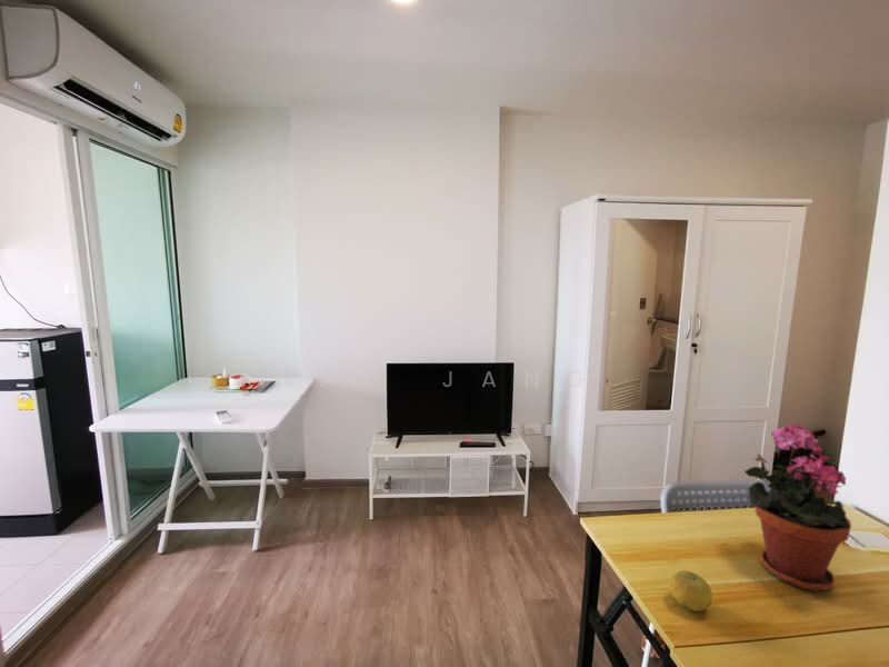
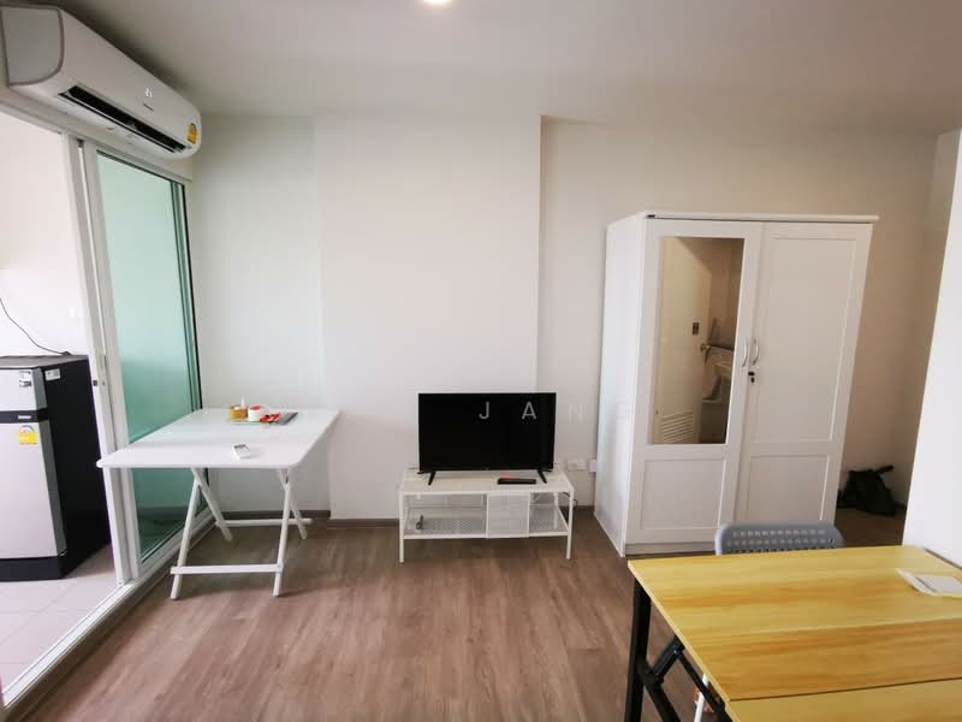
- potted plant (798, 501)
- fruit (690, 590)
